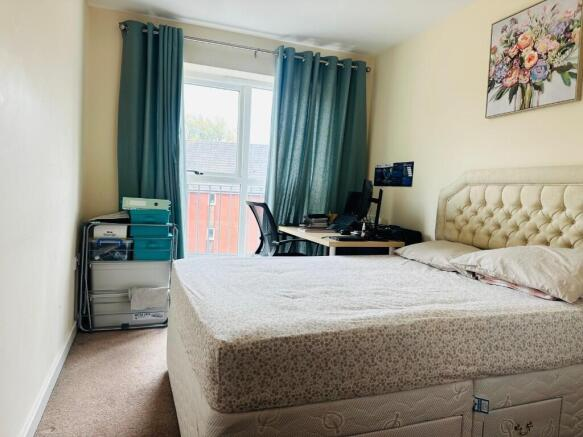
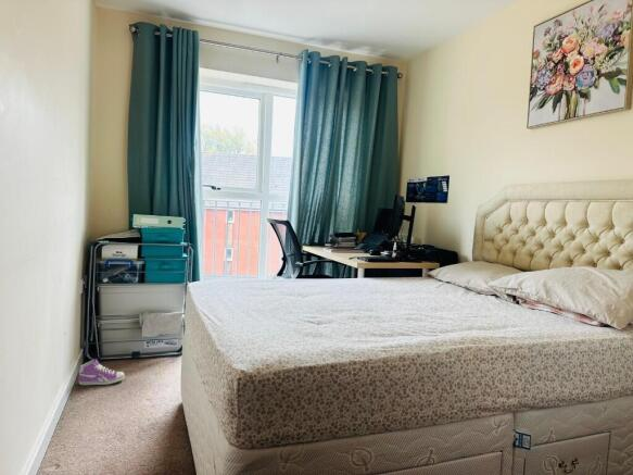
+ sneaker (102, 371)
